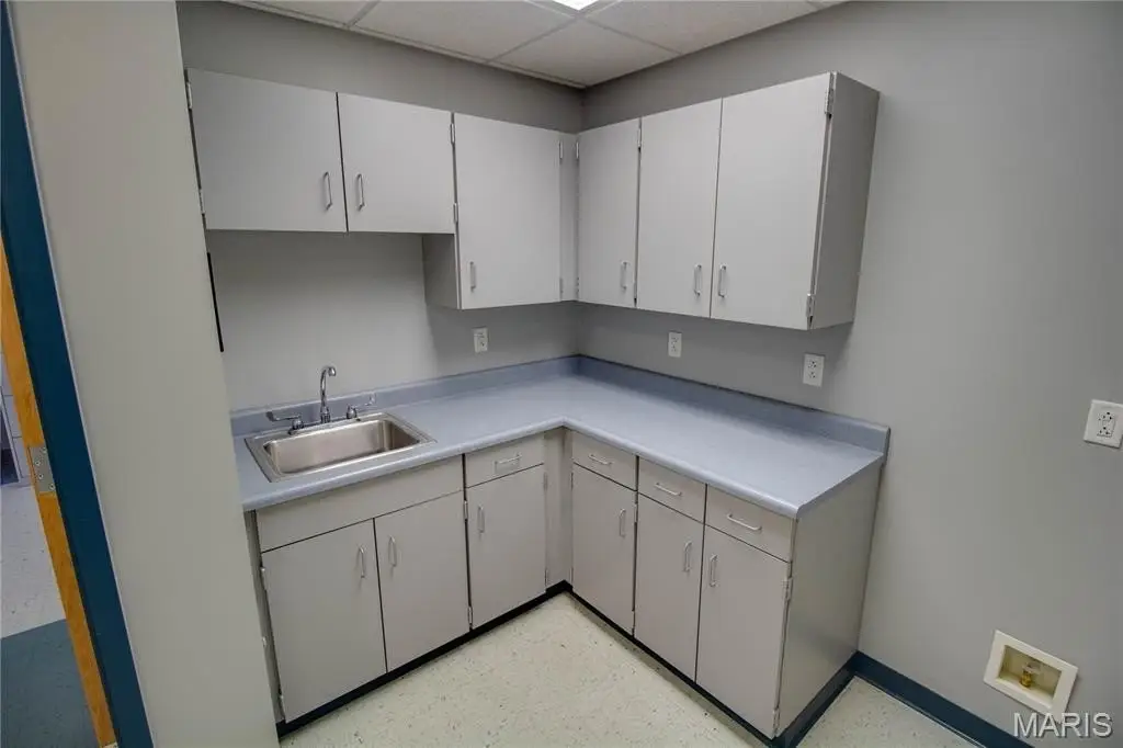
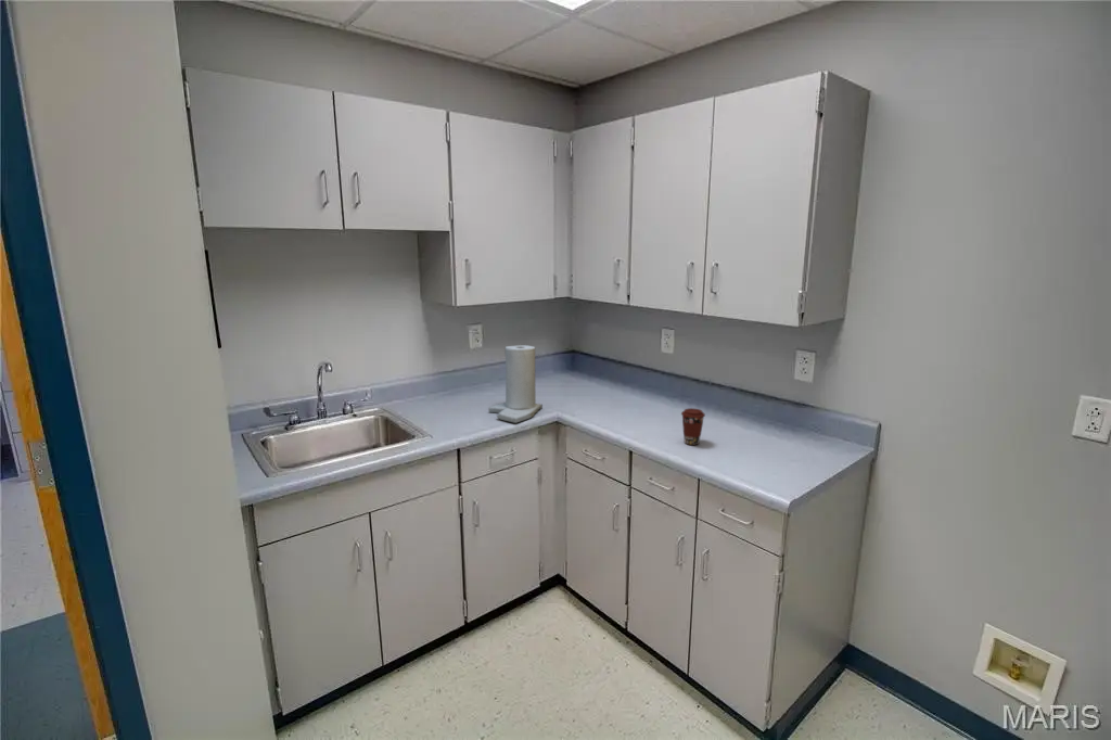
+ paper towel (516, 380)
+ coffee cup (692, 426)
